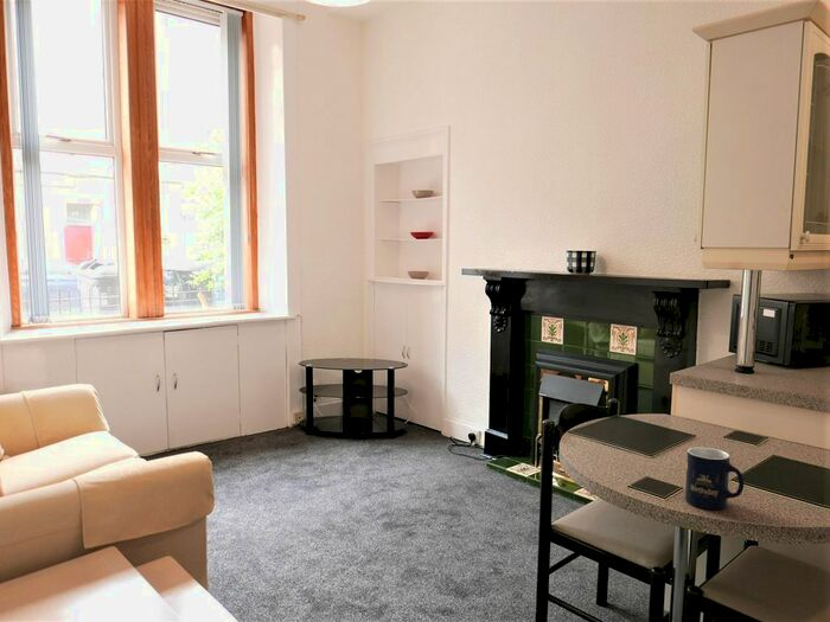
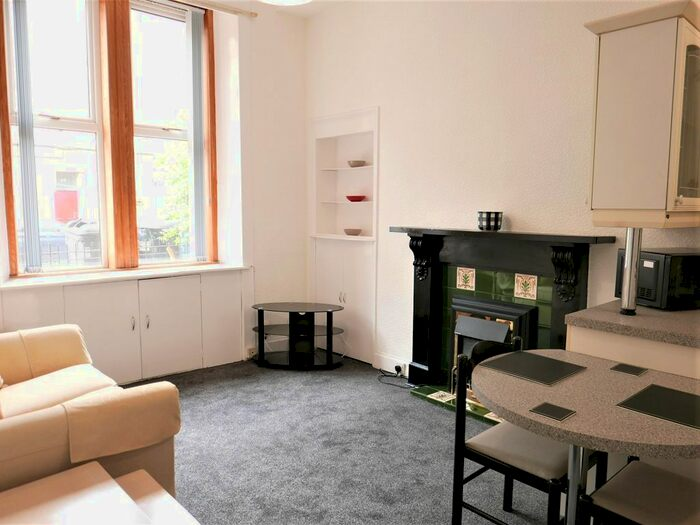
- mug (714, 479)
